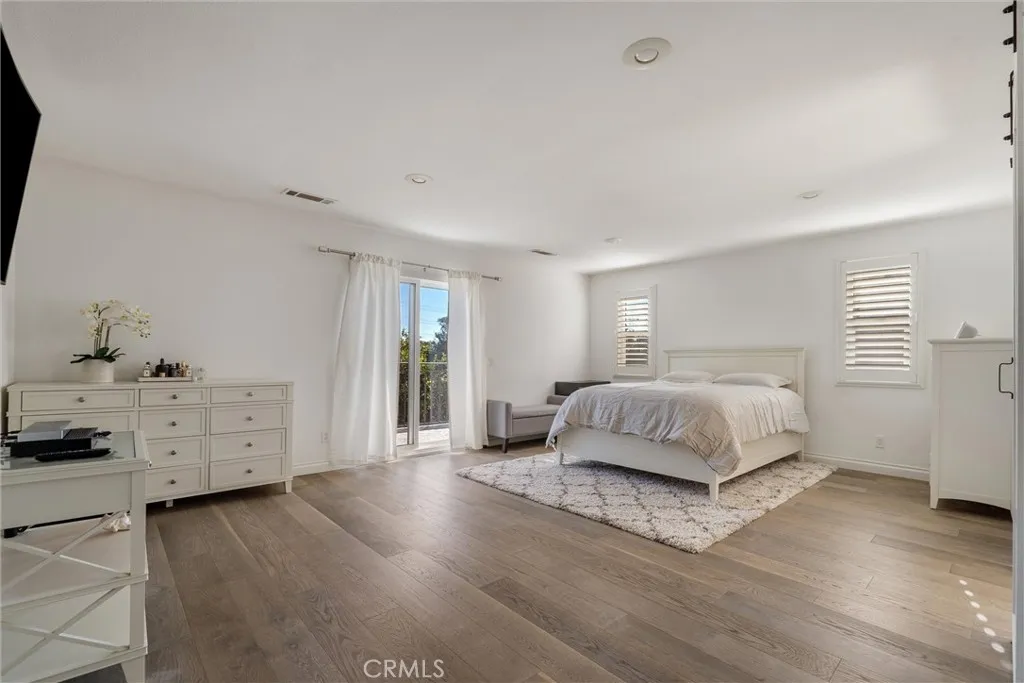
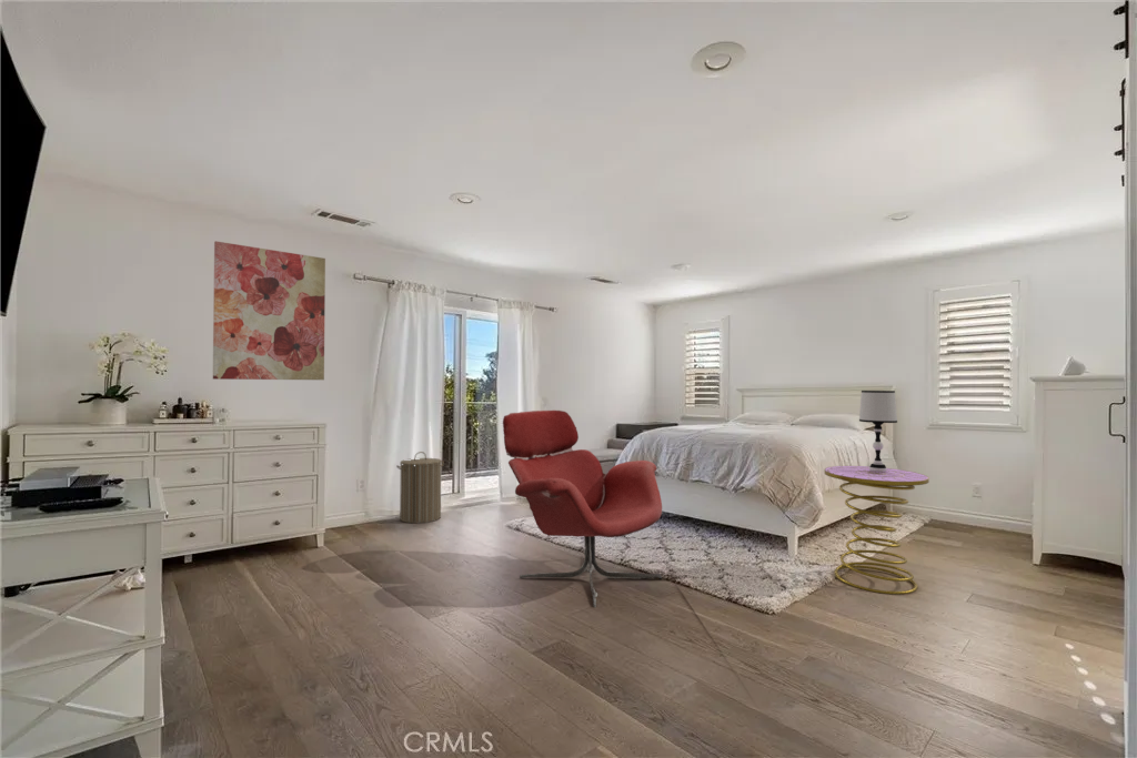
+ wall art (272, 314)
+ laundry hamper (421, 484)
+ table lamp (877, 429)
+ lounge chair (575, 493)
+ side table (874, 526)
